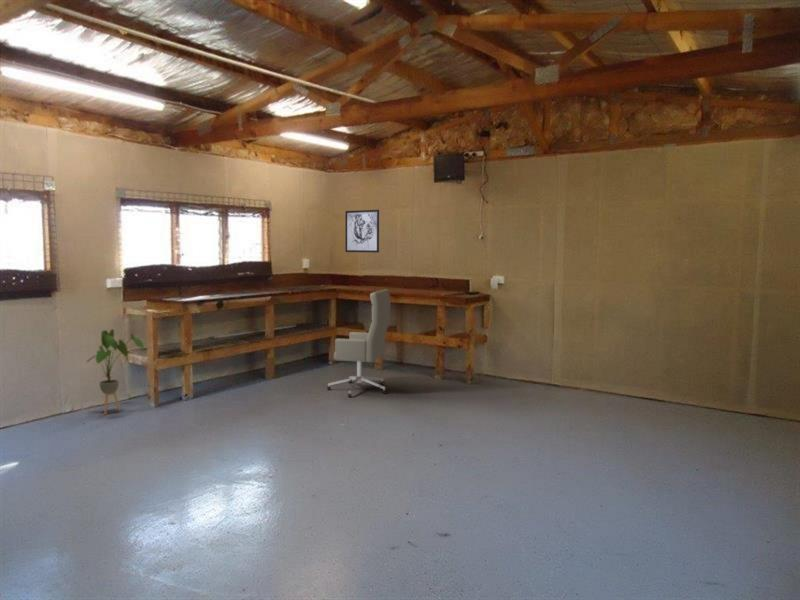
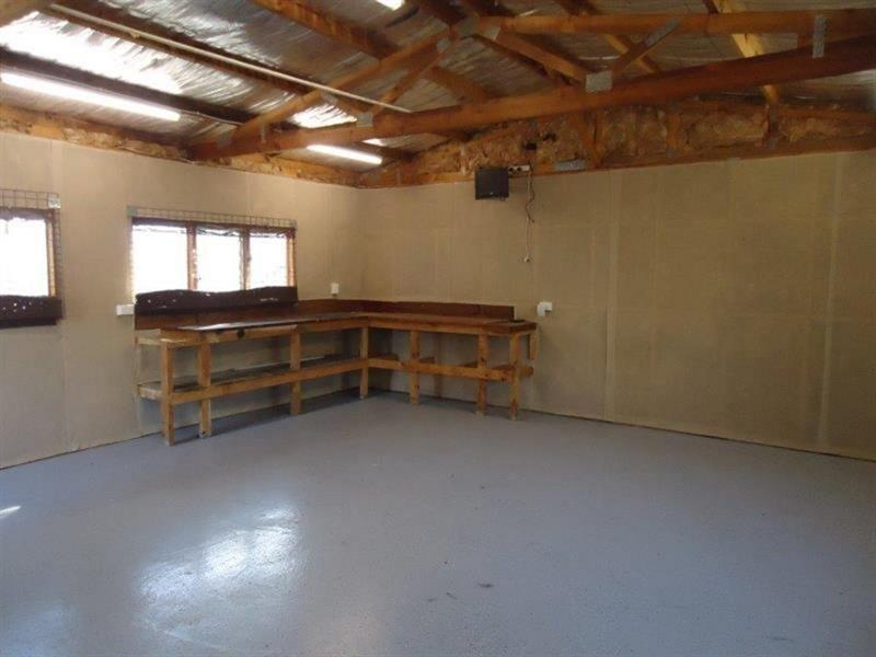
- wall art (361, 231)
- house plant (110, 370)
- office chair (362, 340)
